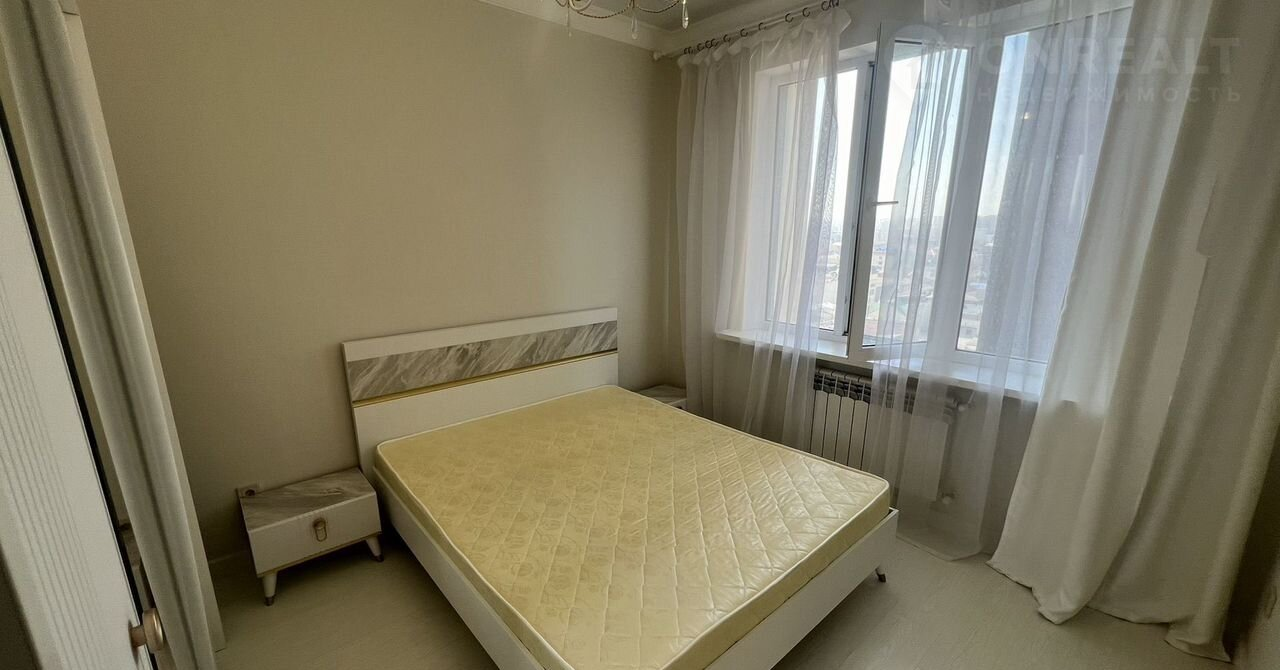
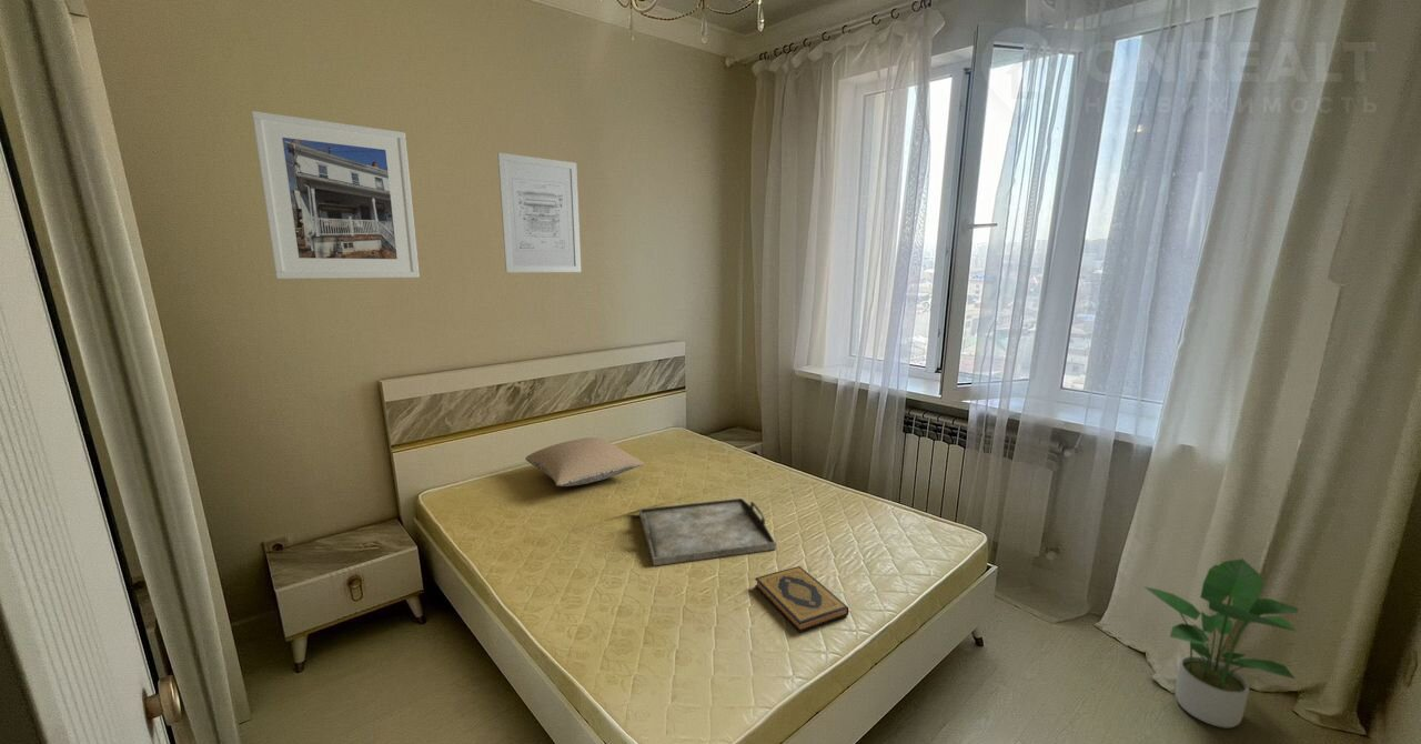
+ wall art (542, 215)
+ hardback book (799, 595)
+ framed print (343, 202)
+ pillow (583, 461)
+ serving tray (703, 522)
+ potted plant (1210, 644)
